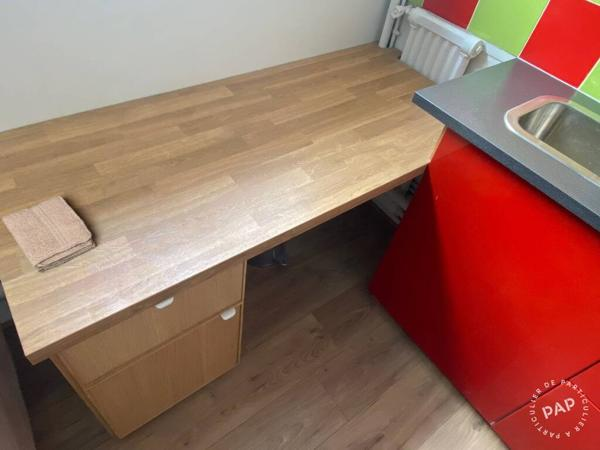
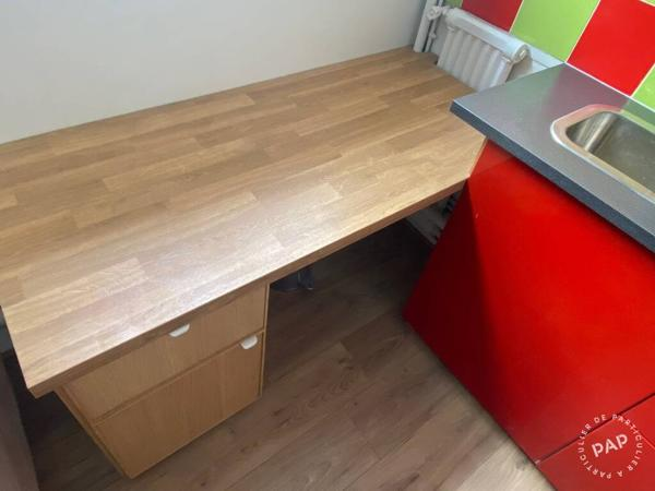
- washcloth (48, 230)
